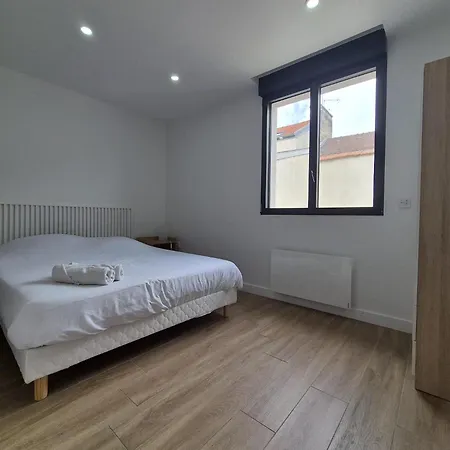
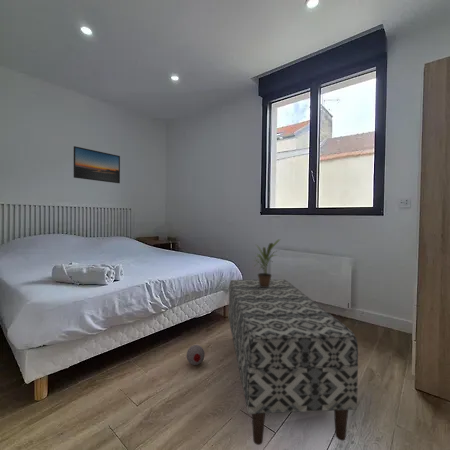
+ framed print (98, 166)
+ potted plant (266, 263)
+ ball (195, 354)
+ bench (273, 336)
